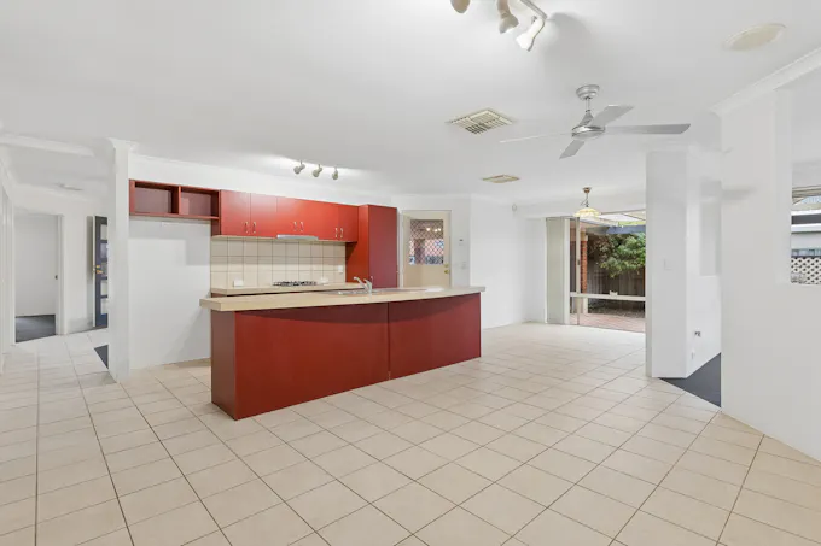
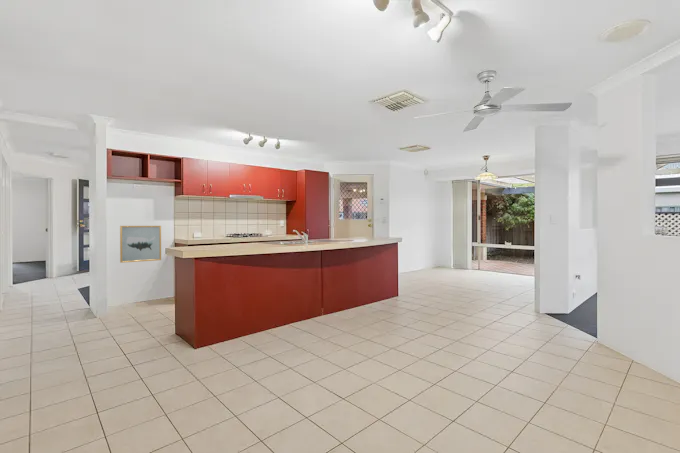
+ wall art (141, 243)
